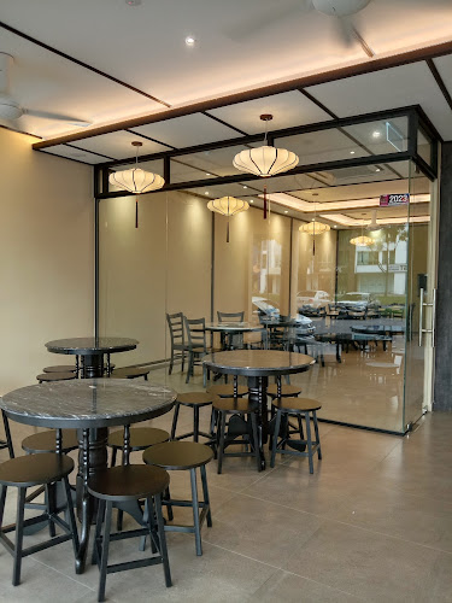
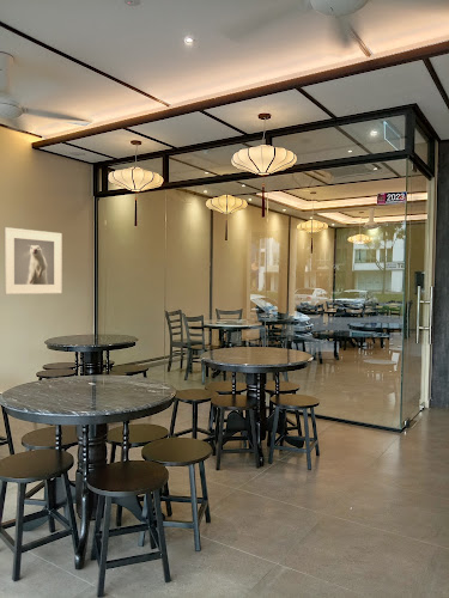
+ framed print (34, 262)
